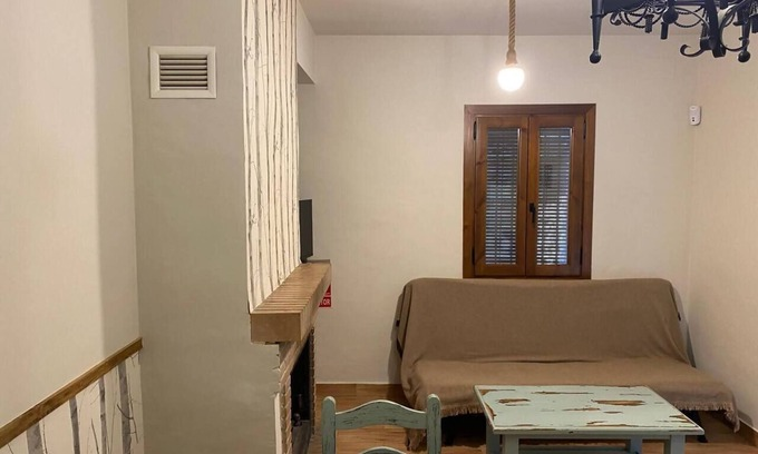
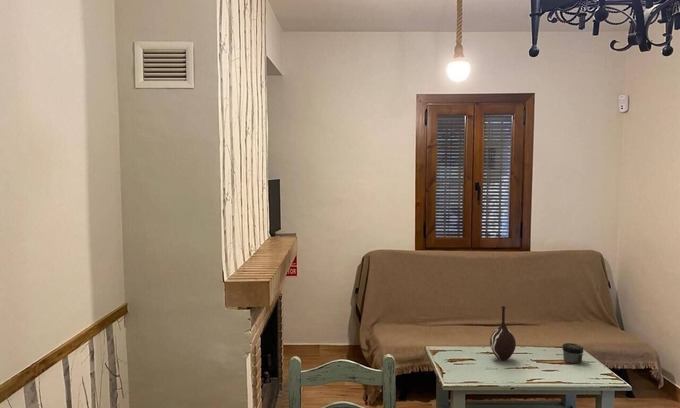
+ vase (503, 332)
+ jar (572, 353)
